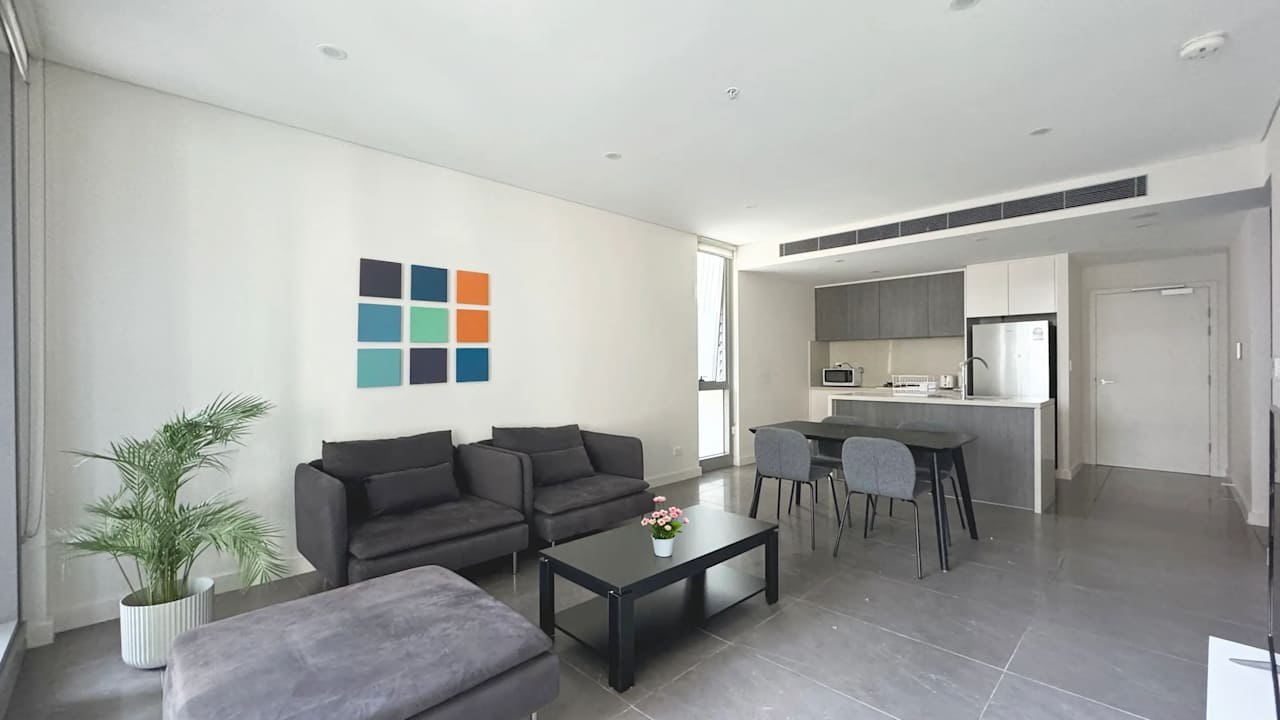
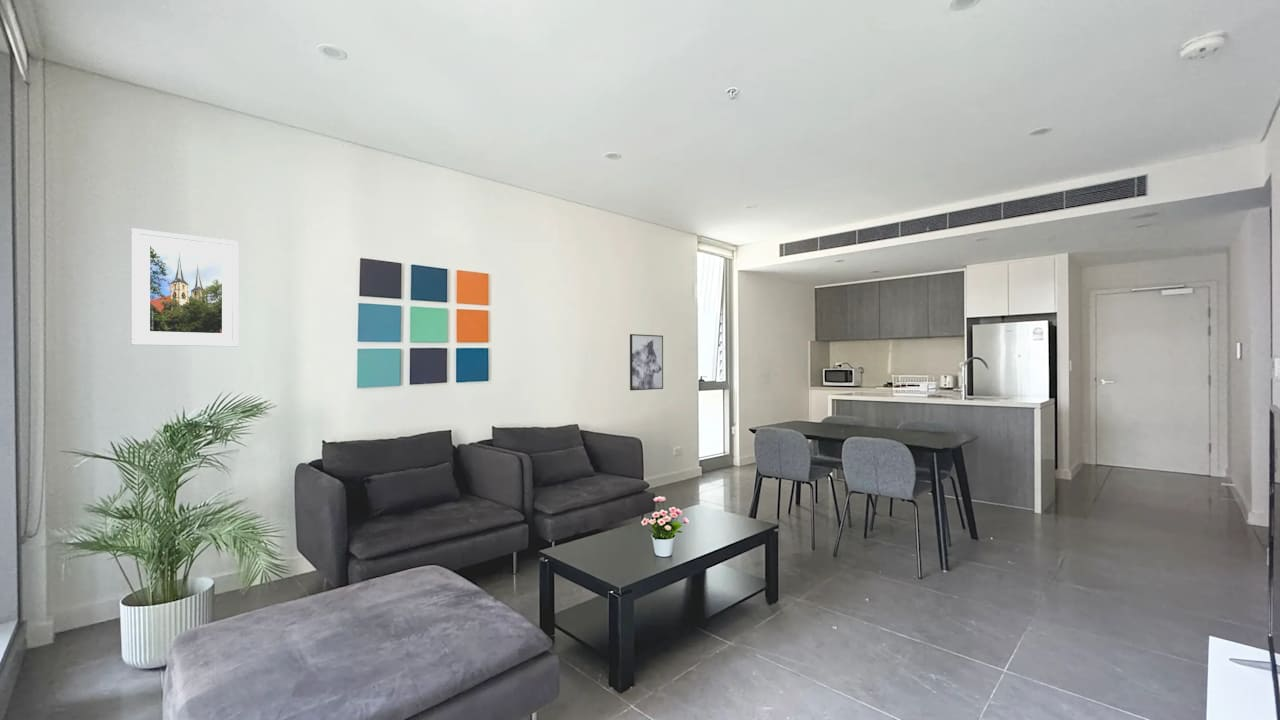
+ wall art (646, 362)
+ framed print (187, 290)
